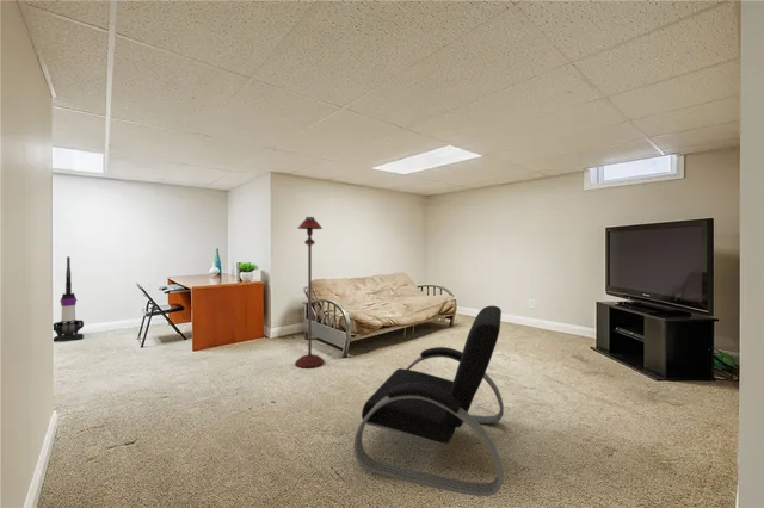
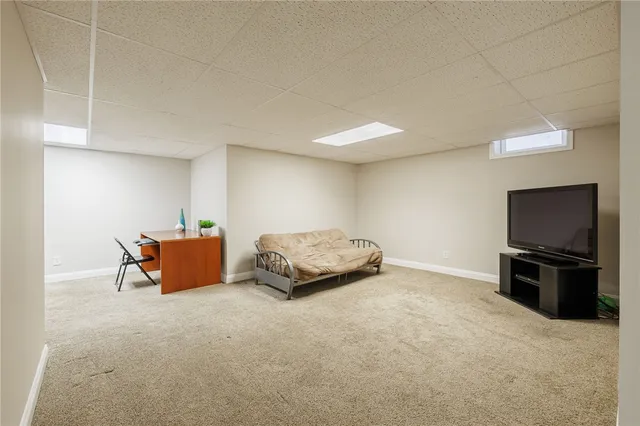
- armchair (437, 377)
- floor lamp (309, 290)
- vacuum cleaner (68, 297)
